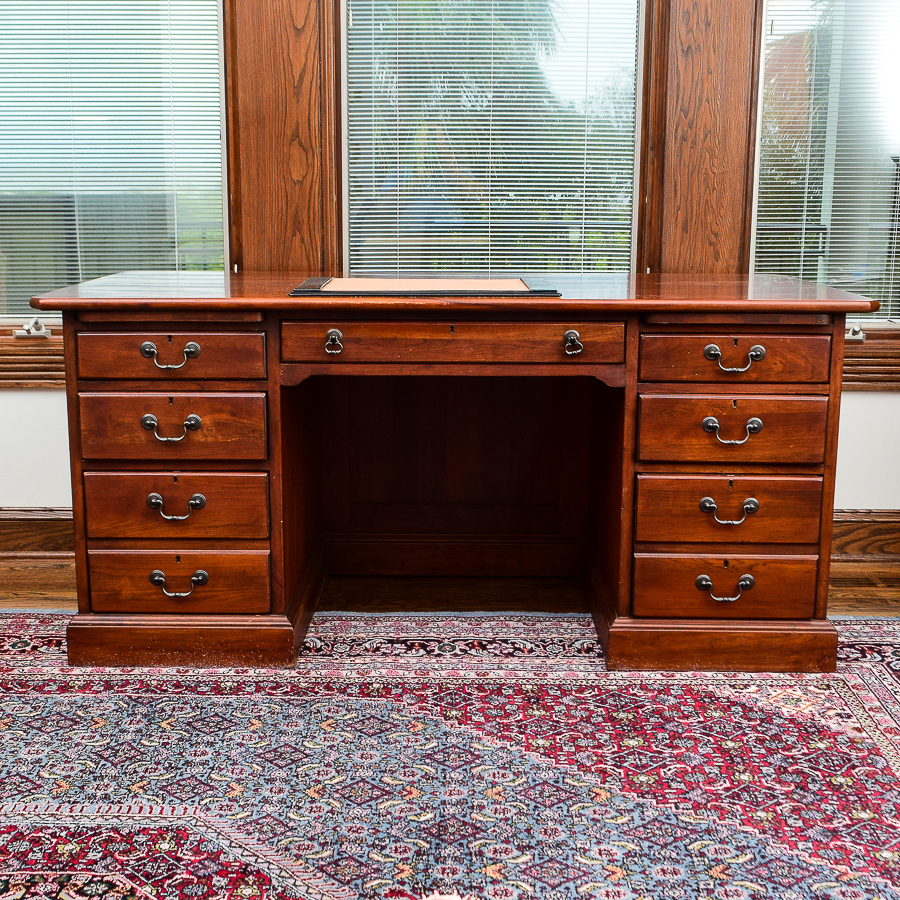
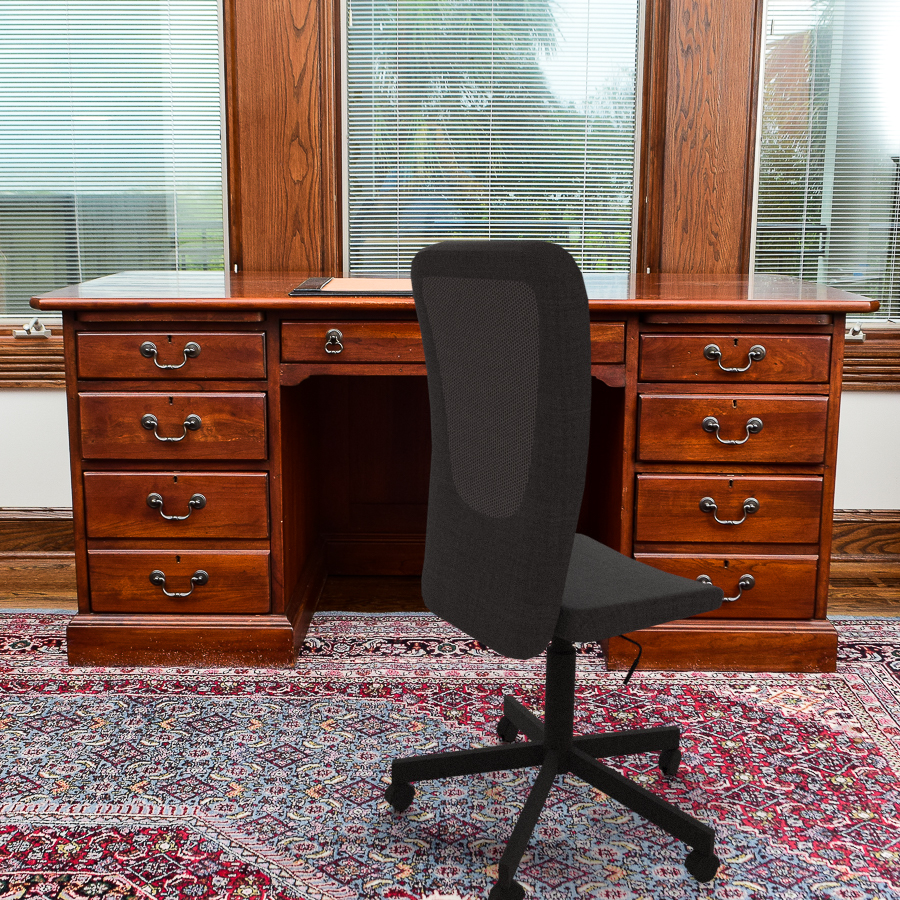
+ office chair (576, 543)
